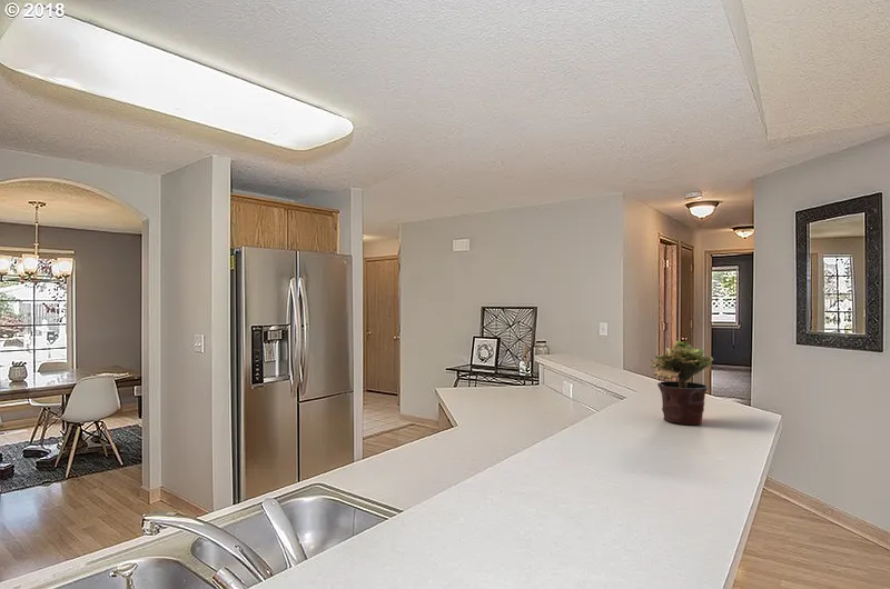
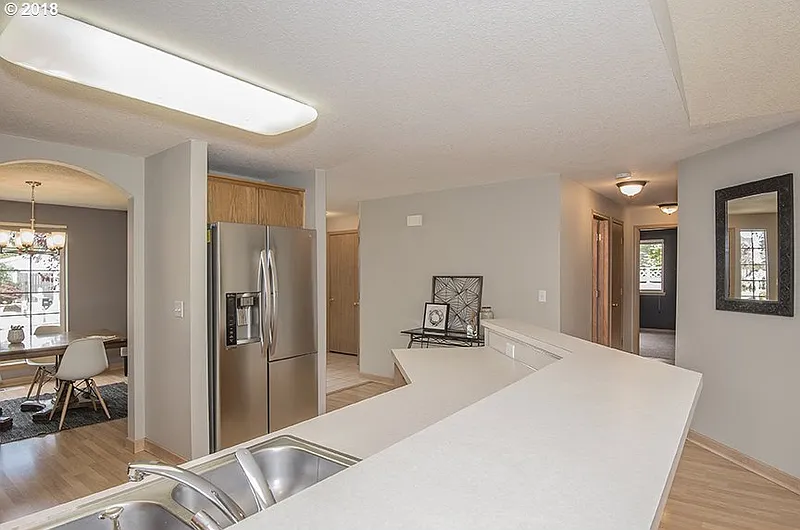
- potted plant (681, 380)
